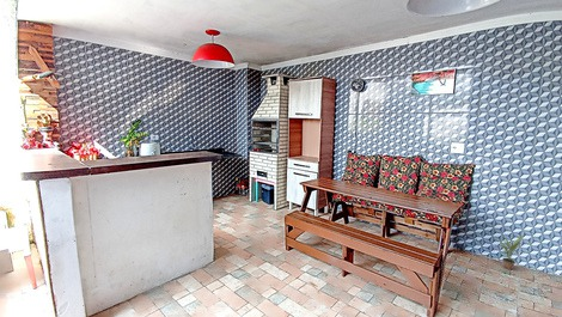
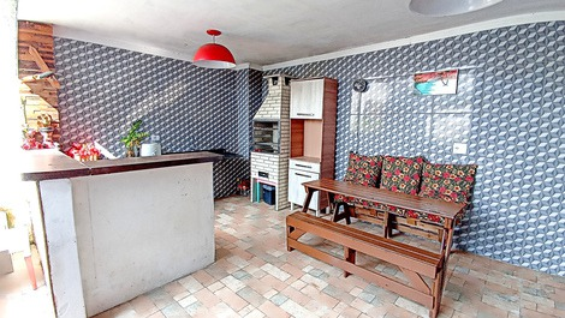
- potted plant (511, 252)
